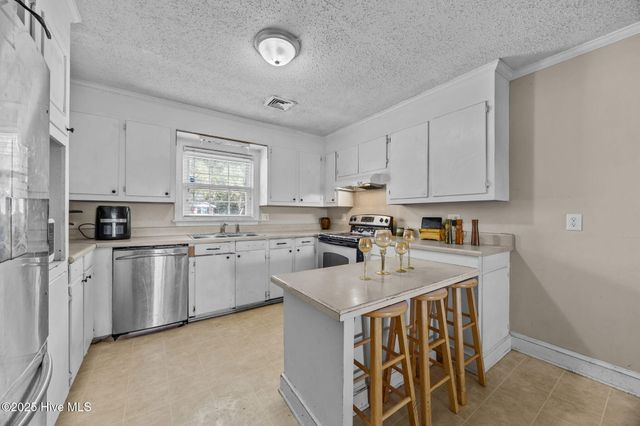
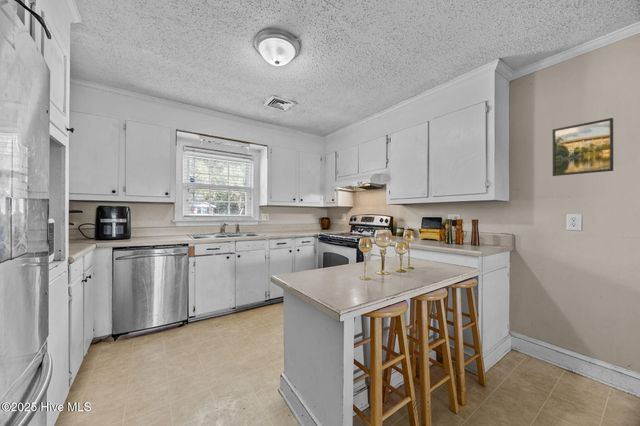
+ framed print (581, 148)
